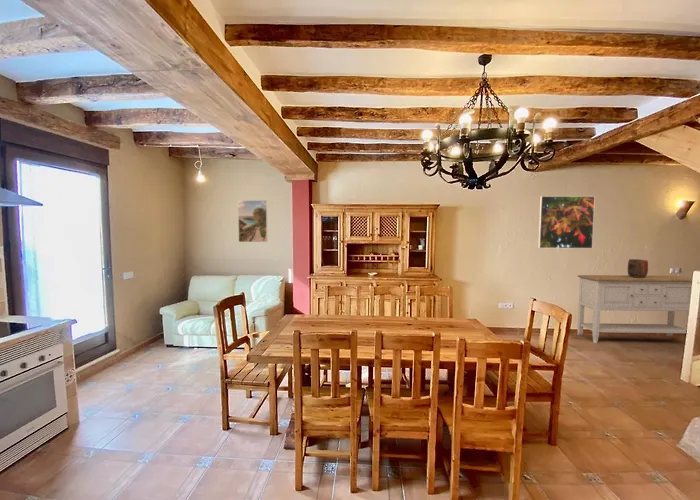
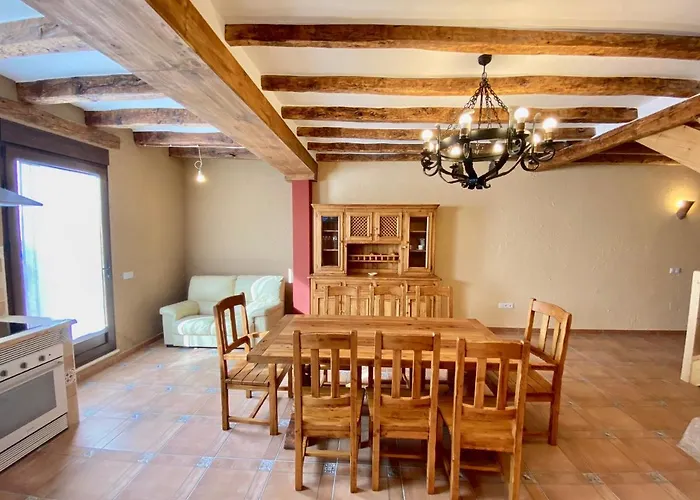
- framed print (252, 221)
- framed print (566, 222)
- sideboard (636, 308)
- ceramic pot (637, 268)
